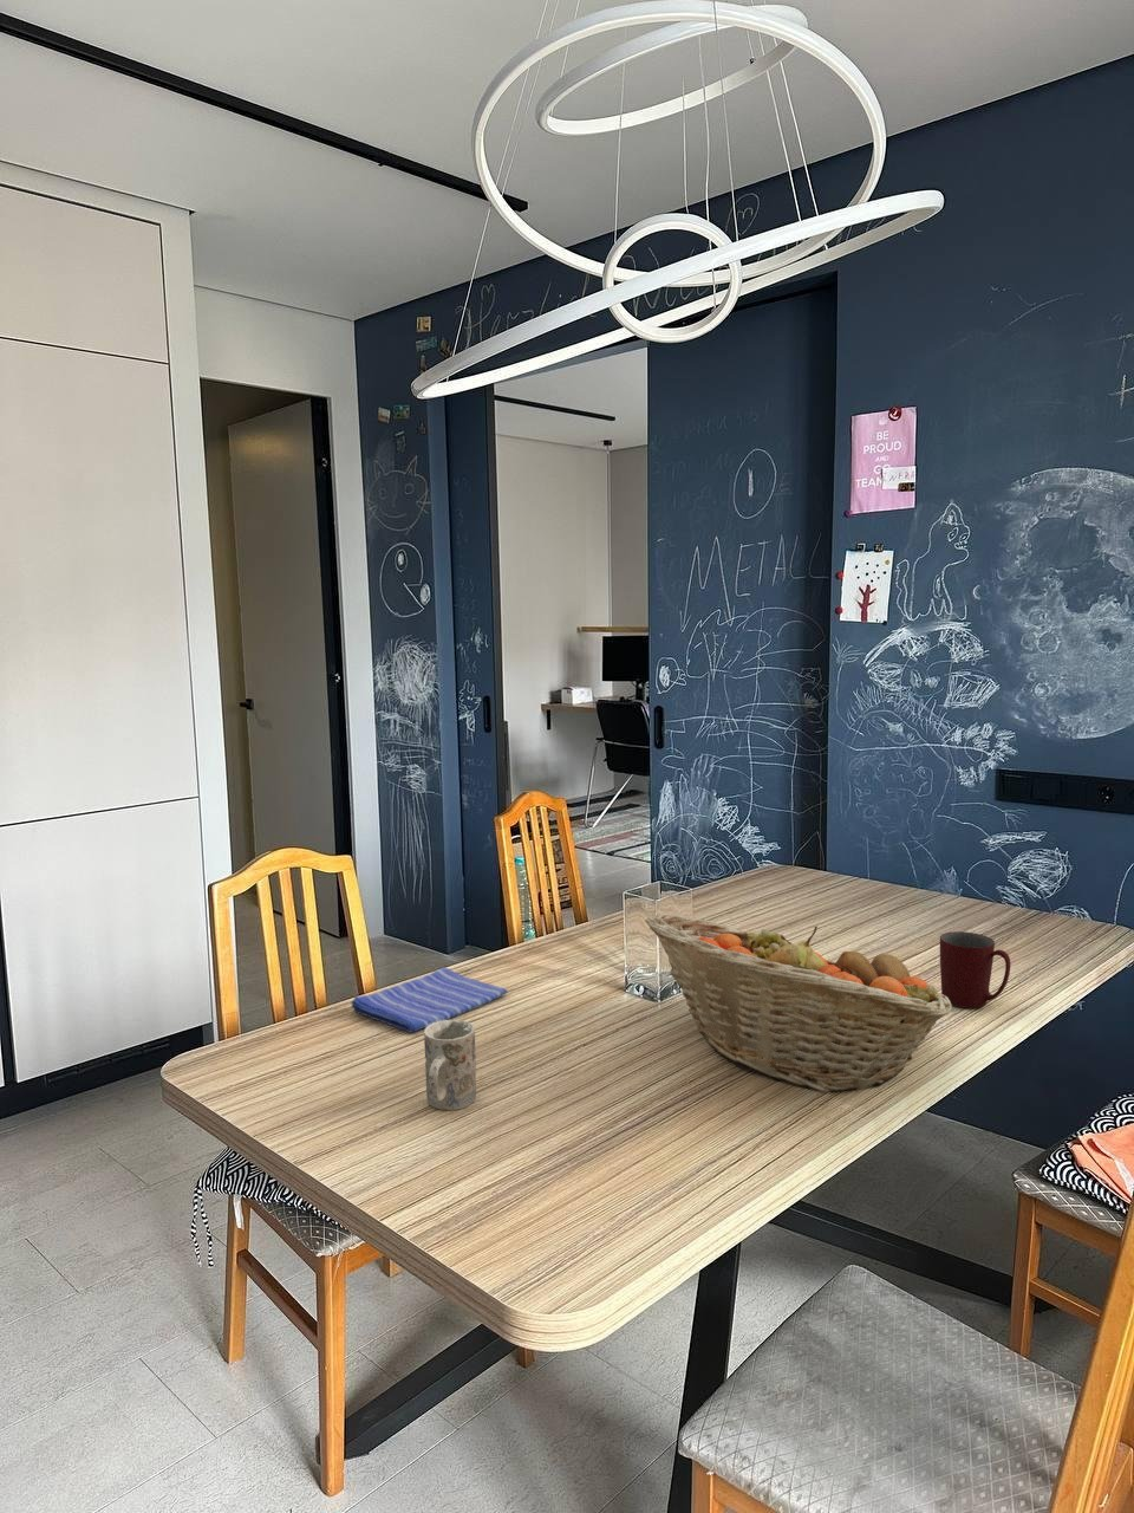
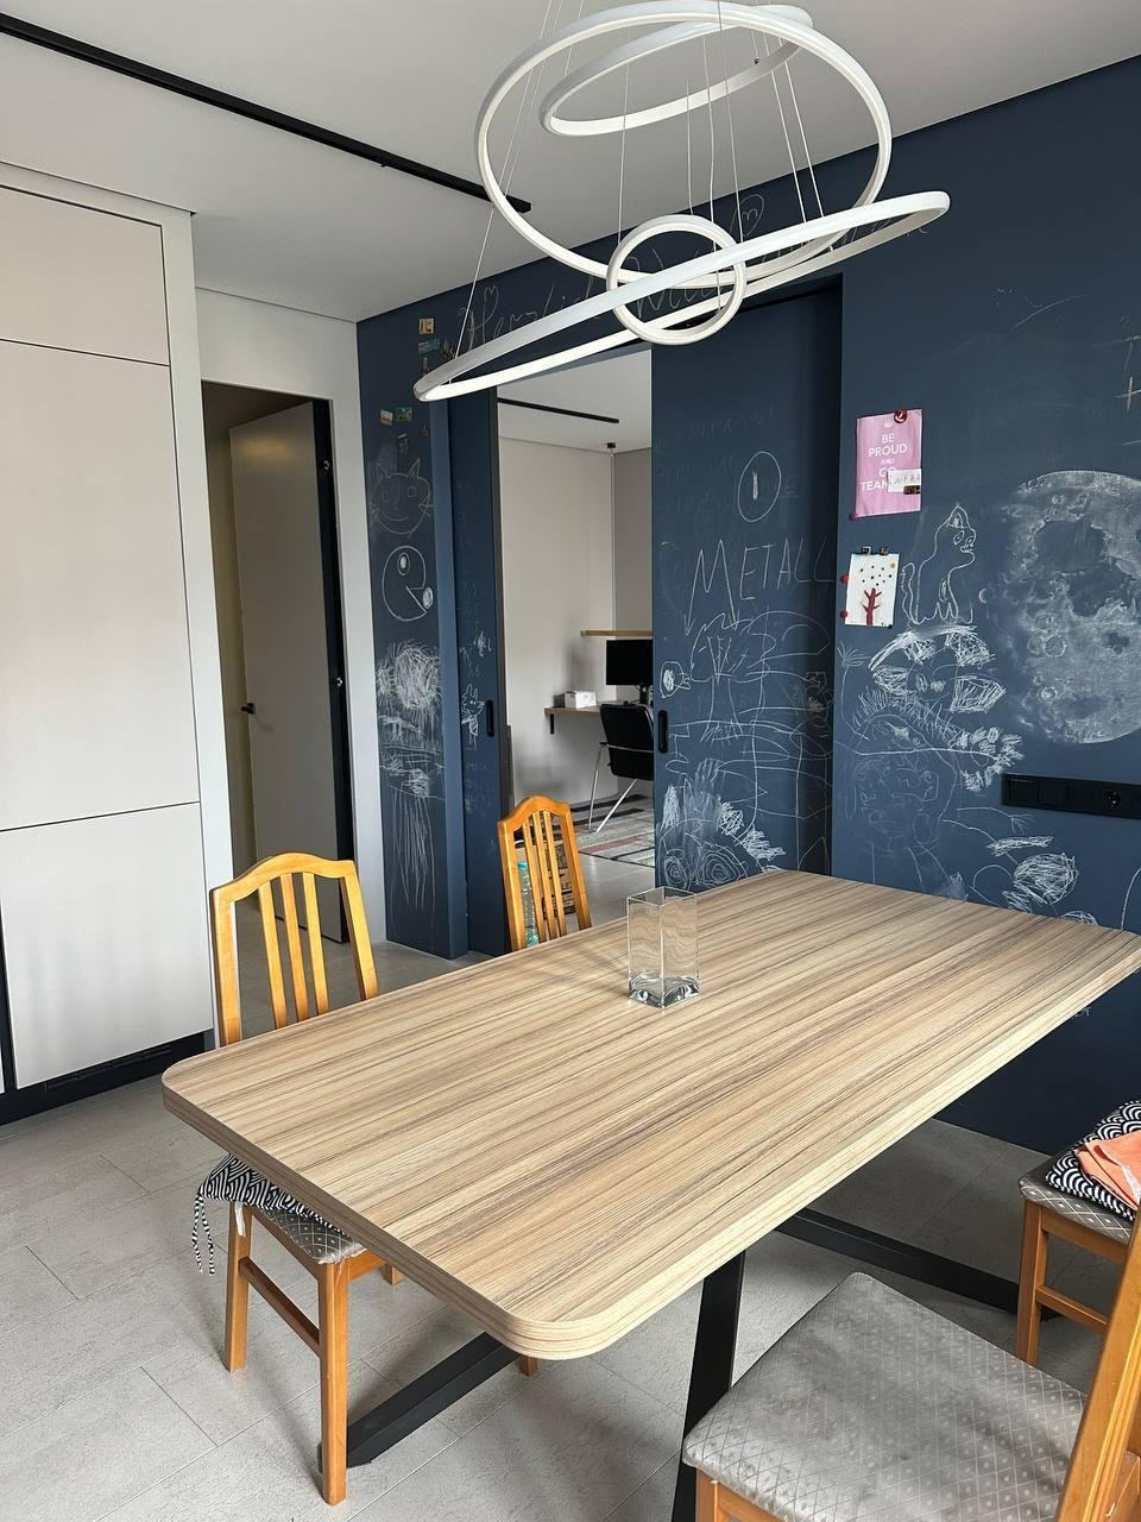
- fruit basket (789, 984)
- mug (447, 1066)
- mug (973, 972)
- dish towel (429, 995)
